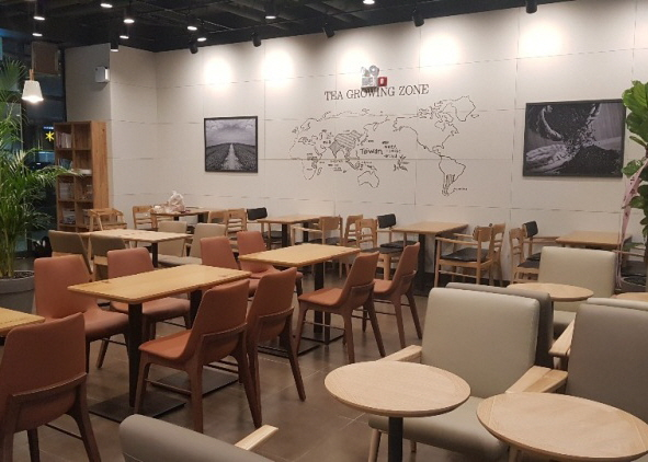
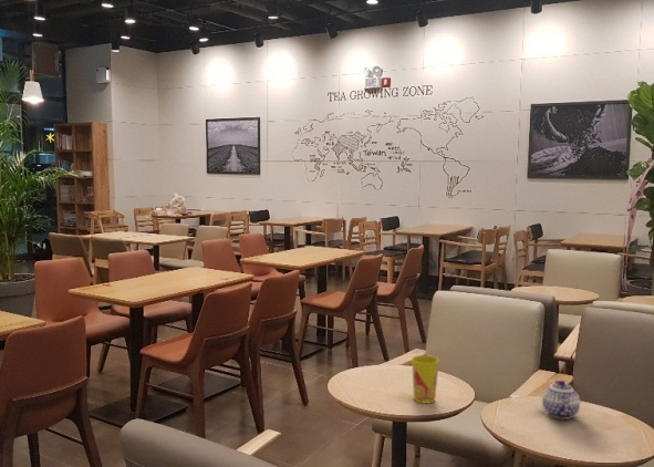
+ cup (424, 378)
+ teapot (561, 397)
